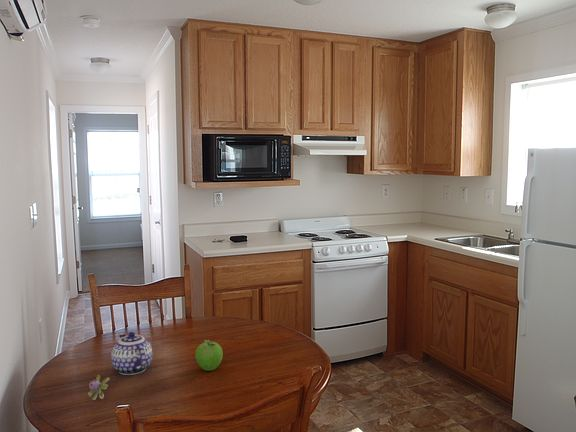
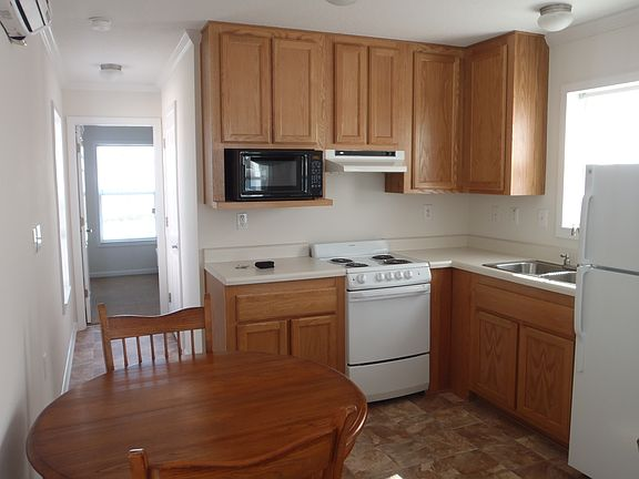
- teapot (131, 351)
- flower (98, 387)
- fruit (209, 354)
